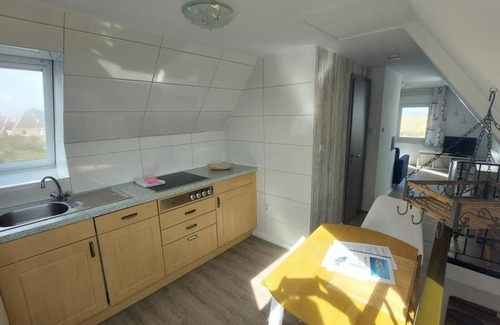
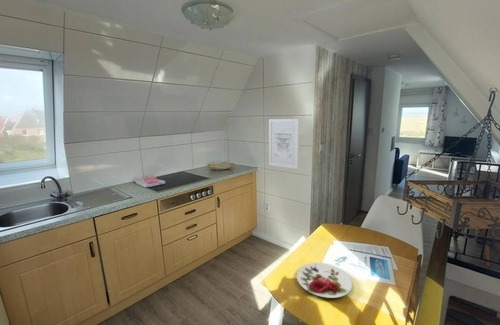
+ plate (323, 278)
+ wall art (283, 143)
